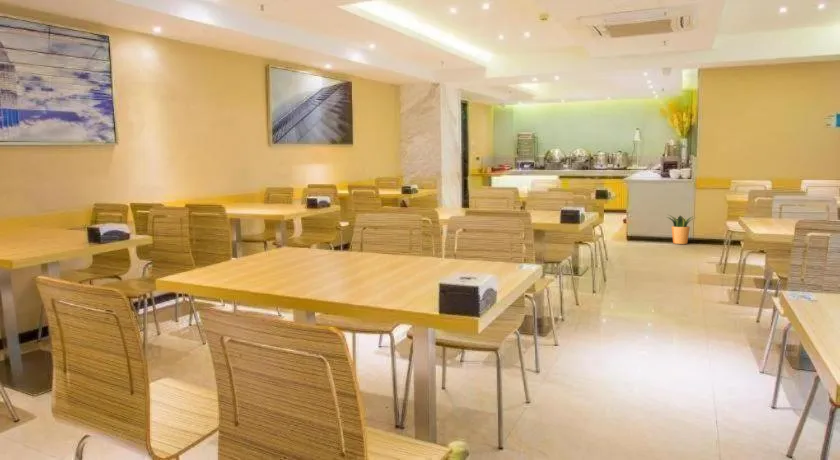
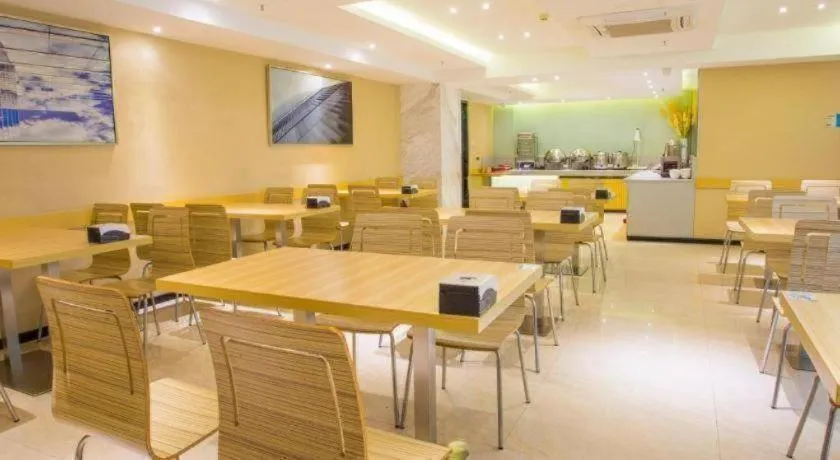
- potted plant (681, 229)
